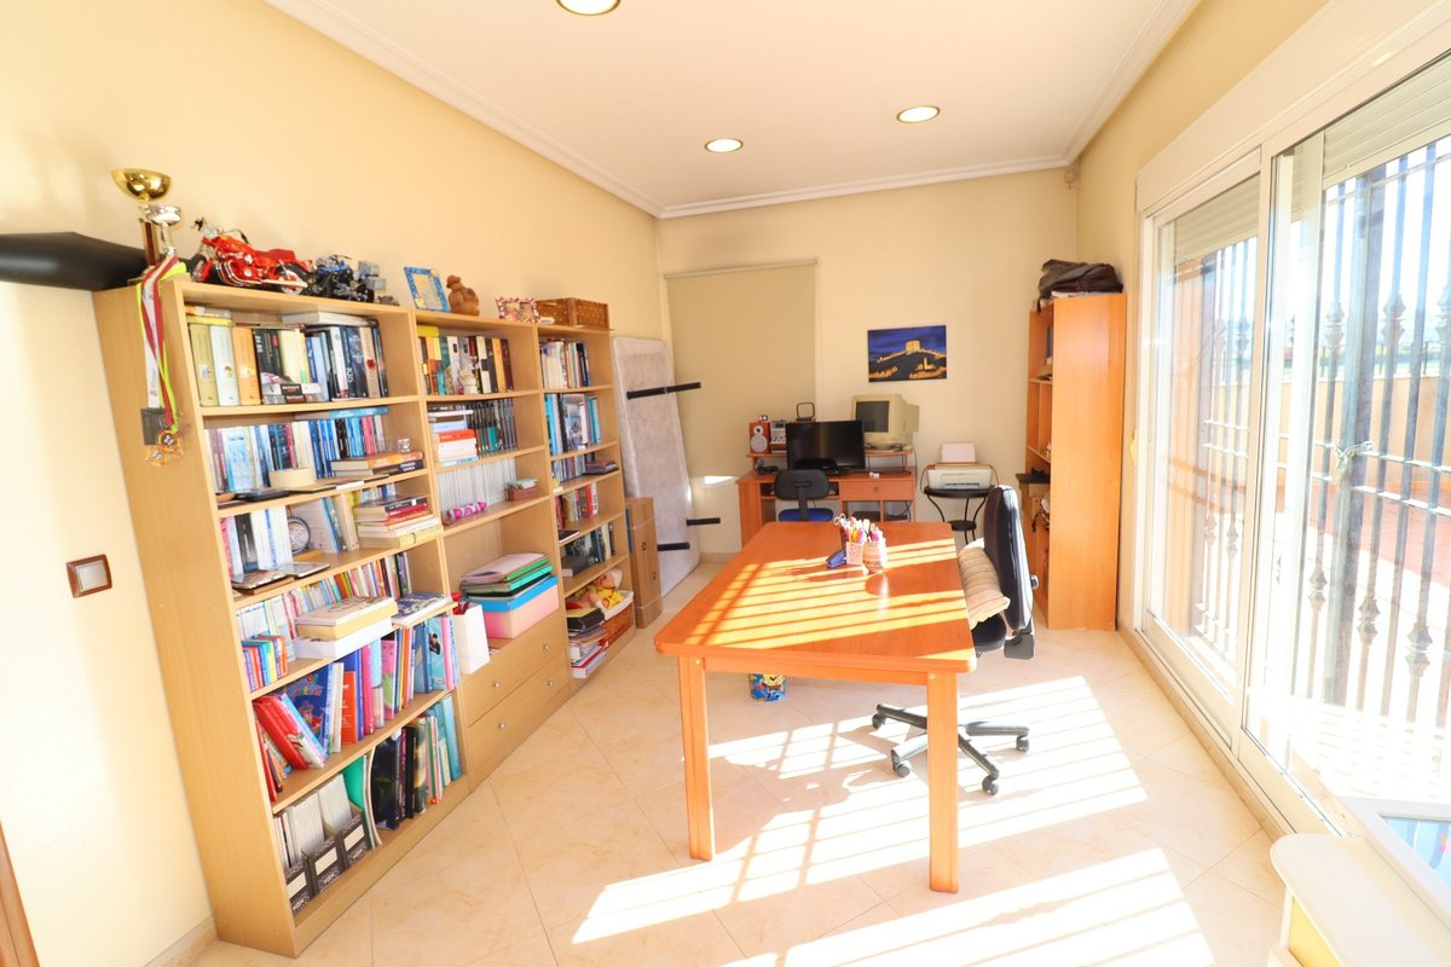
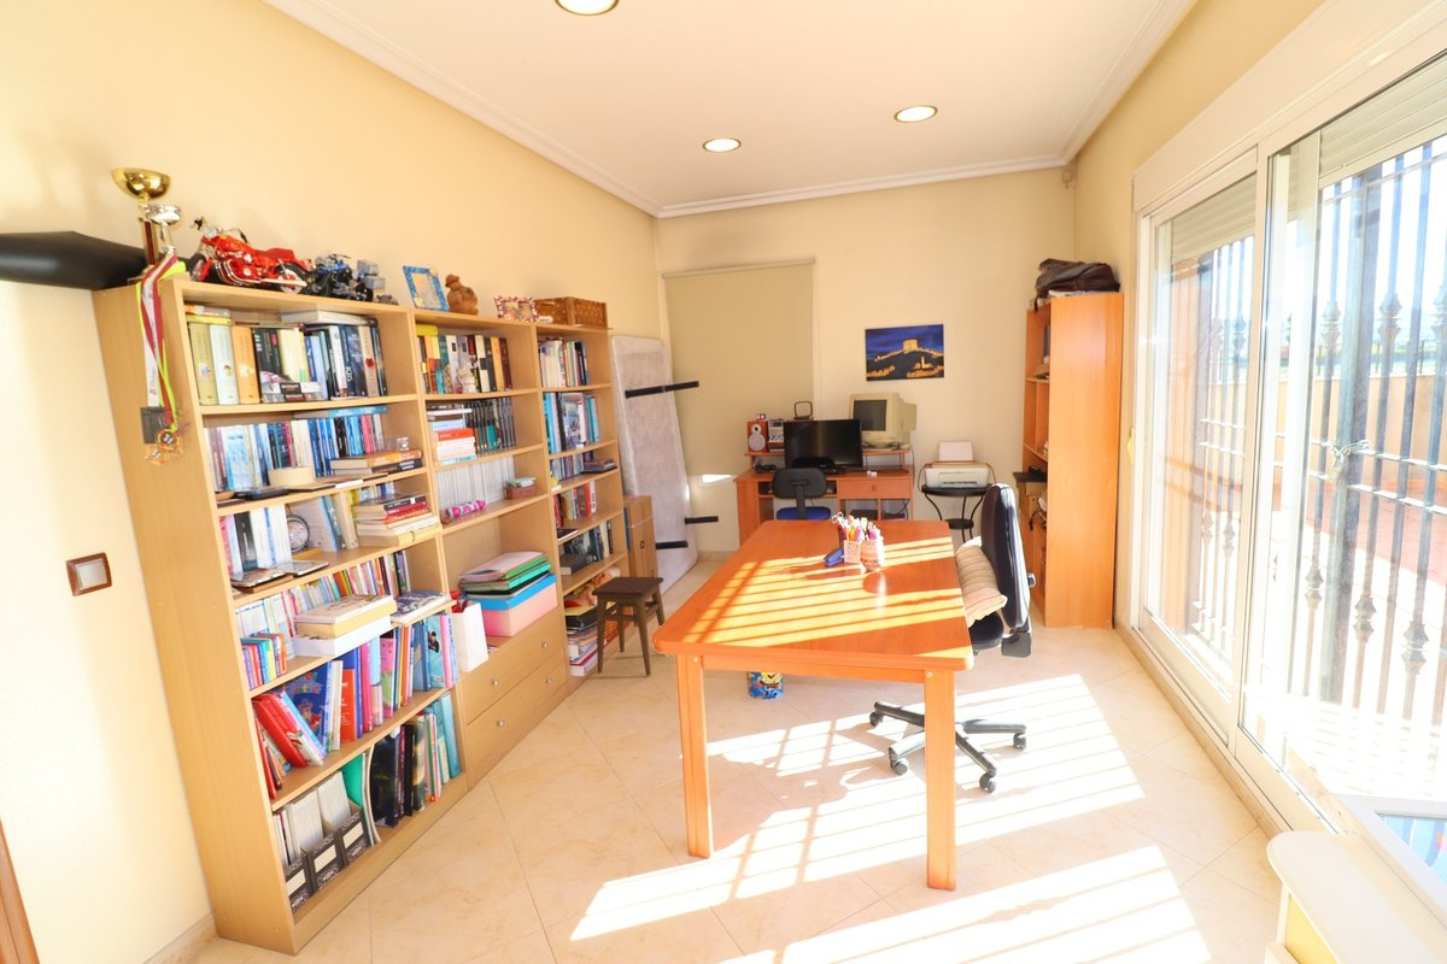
+ stool (631, 621)
